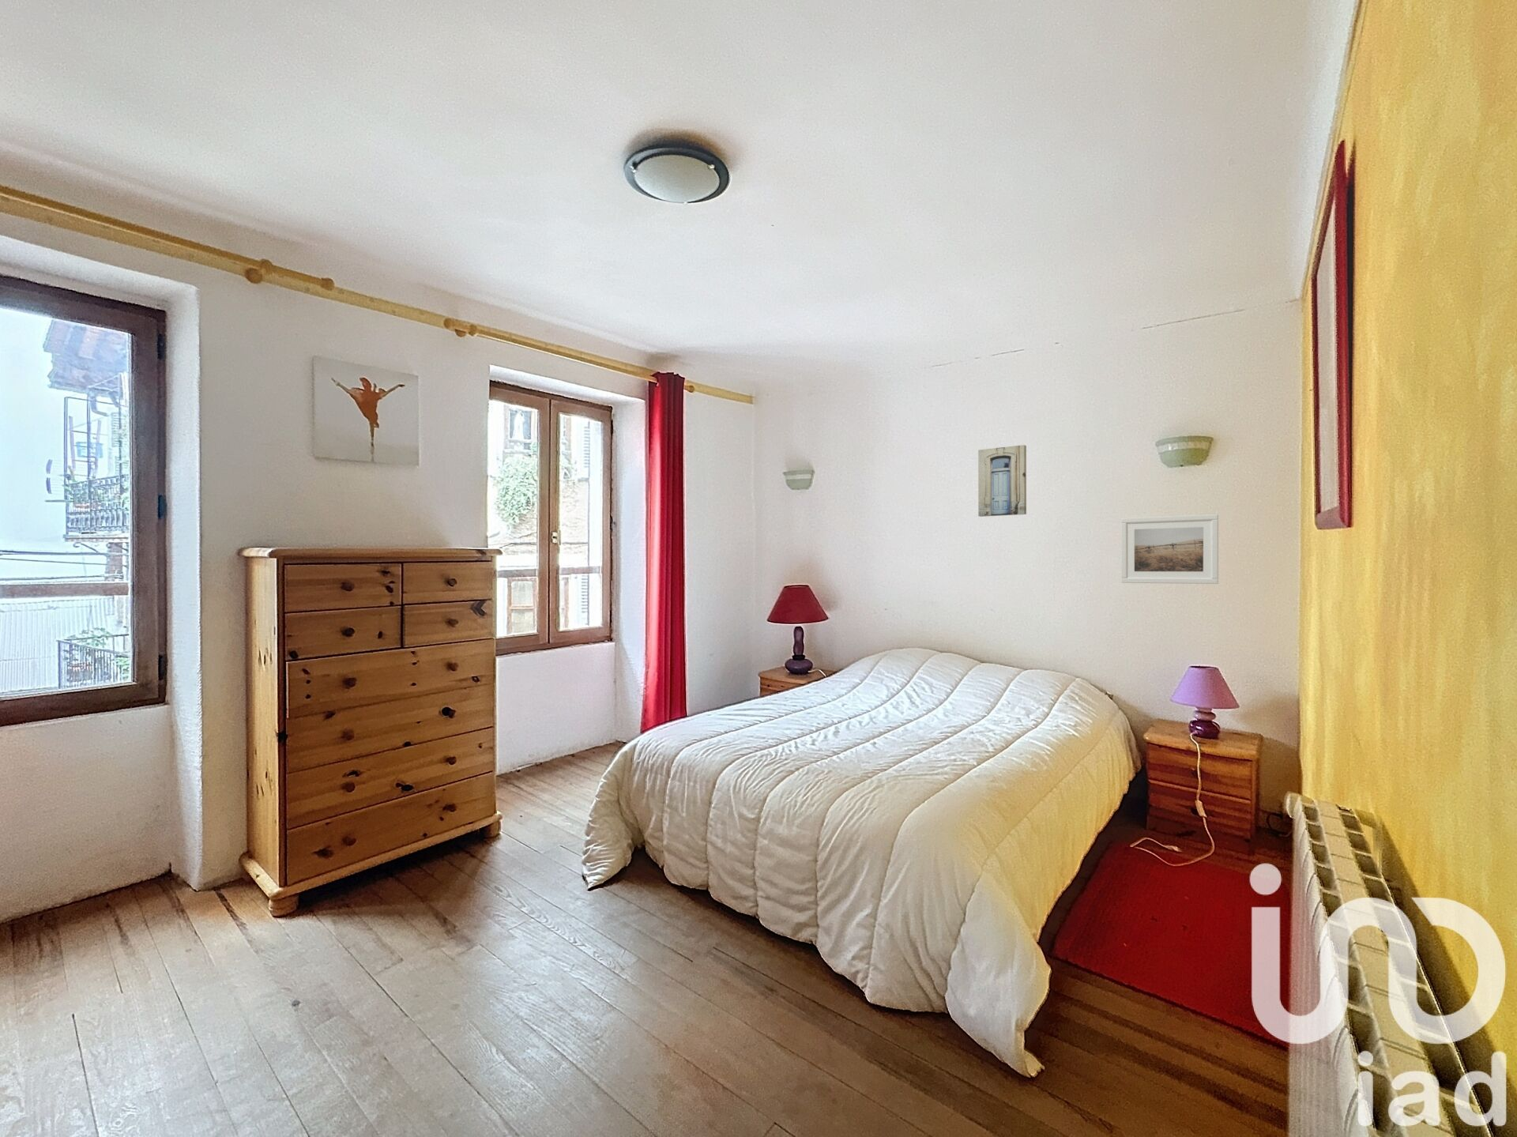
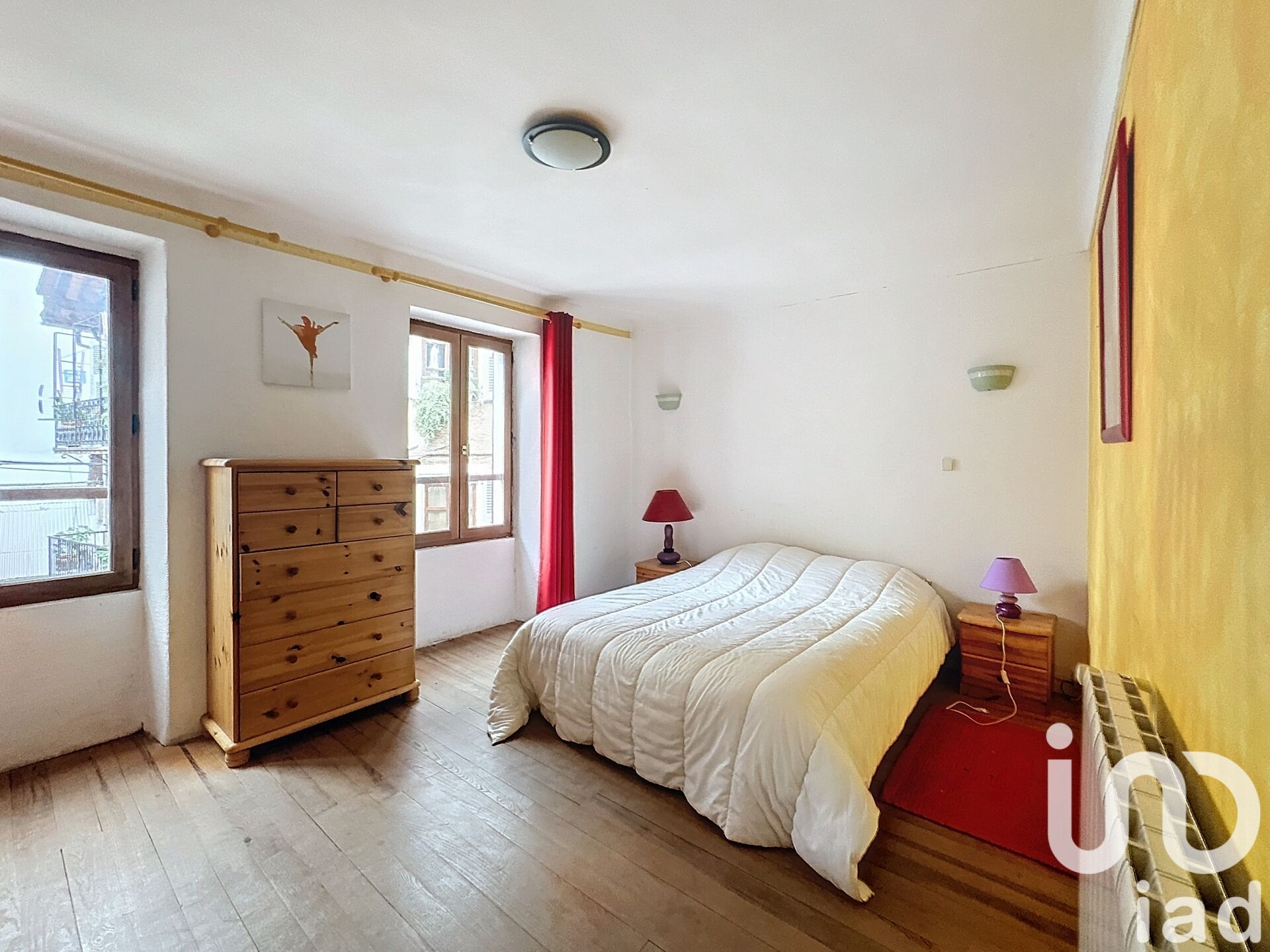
- wall art (1002, 481)
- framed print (1168, 549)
